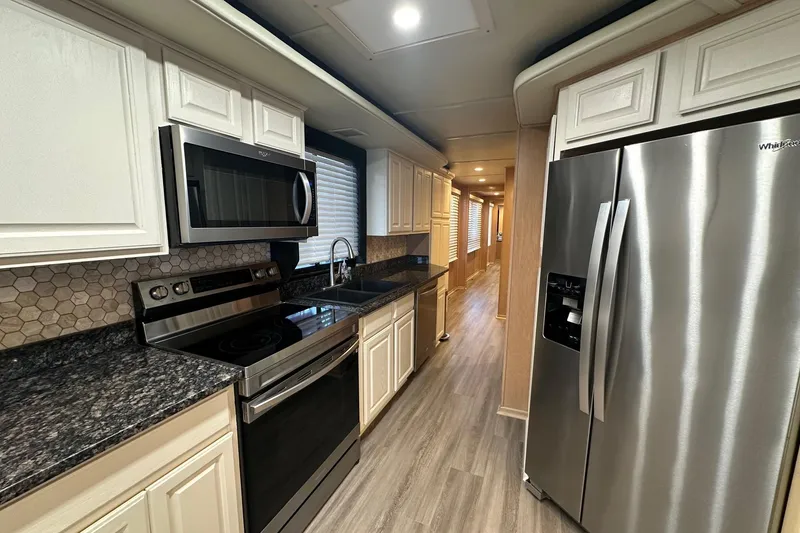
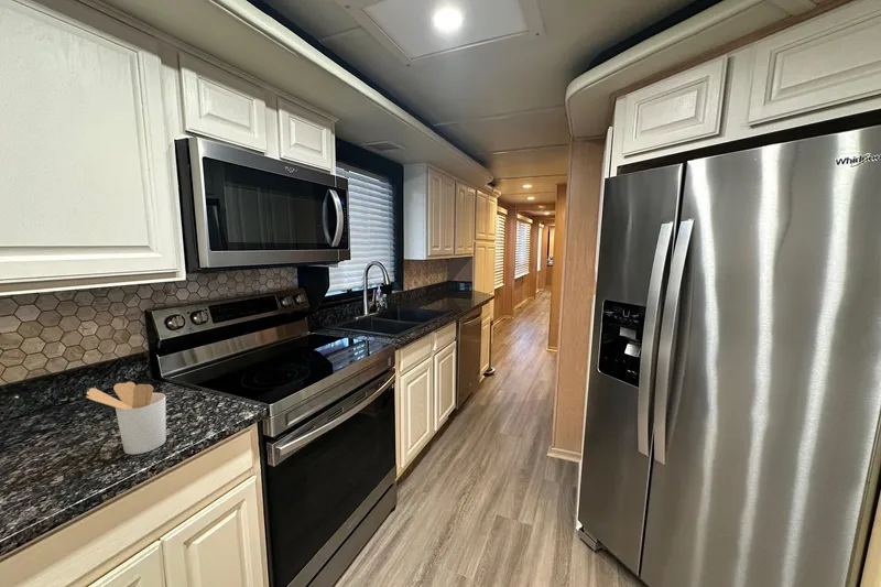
+ utensil holder (129, 415)
